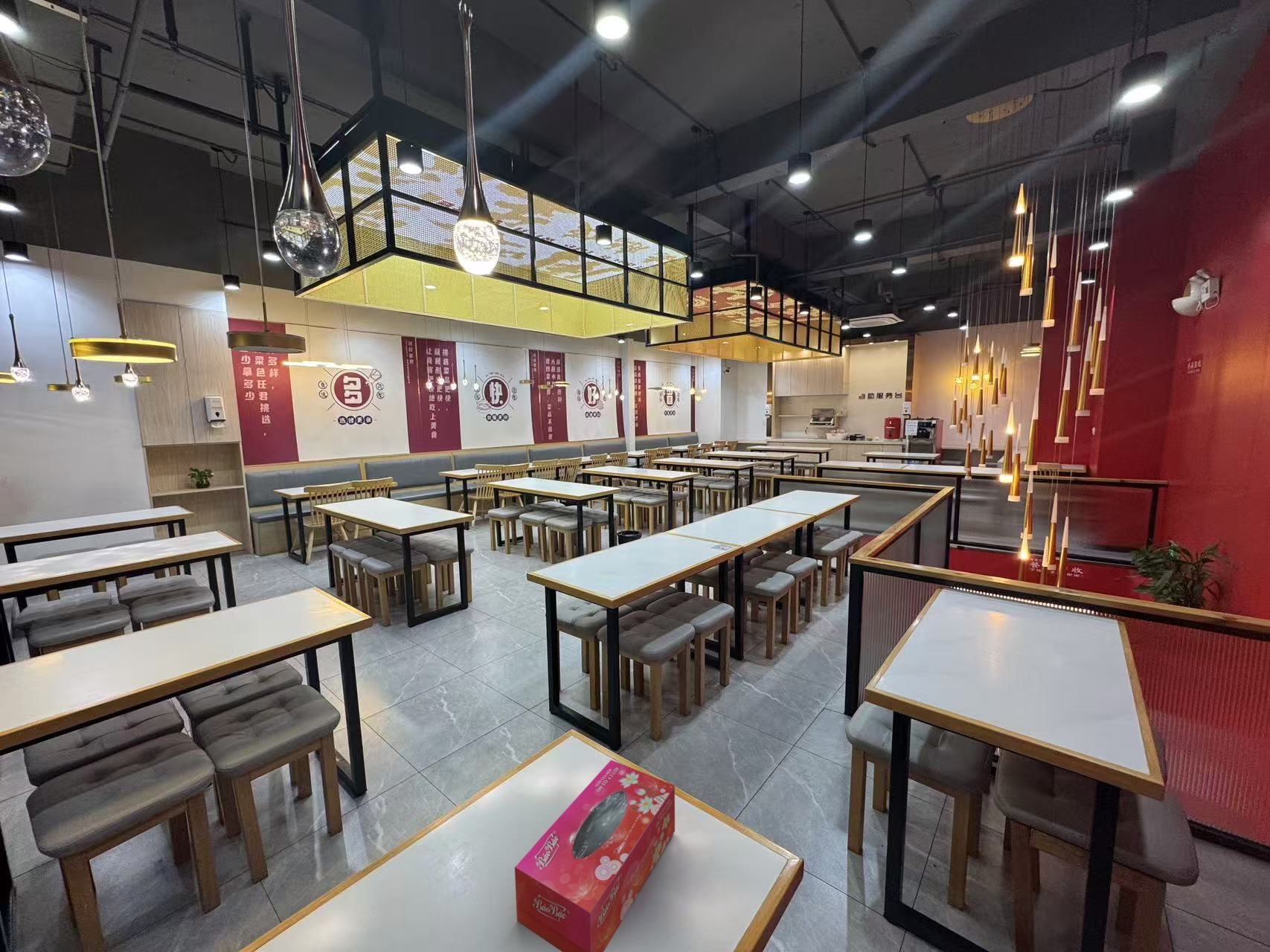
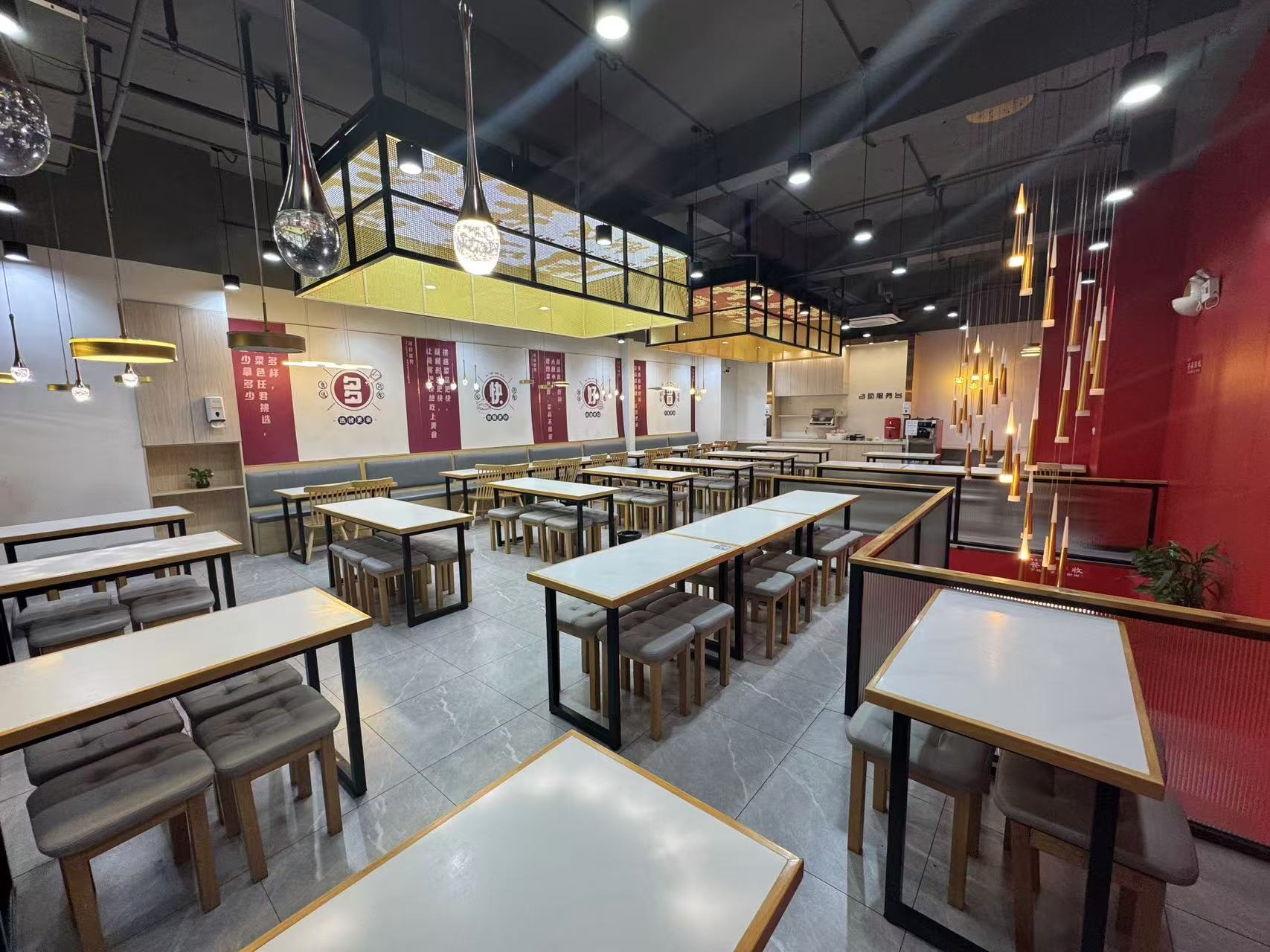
- tissue box (603, 846)
